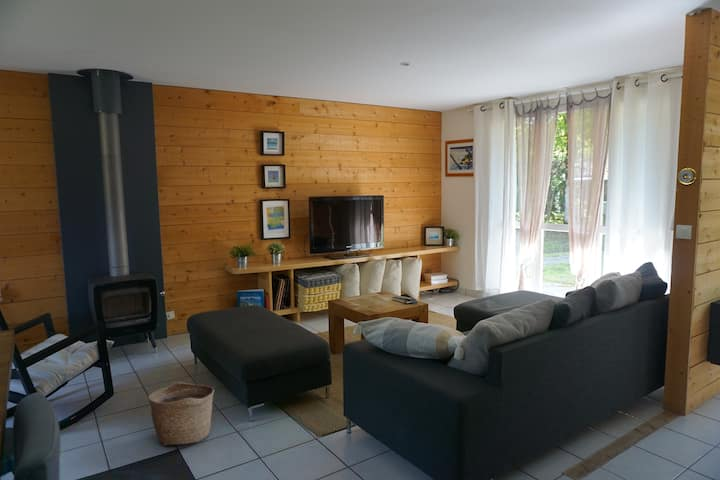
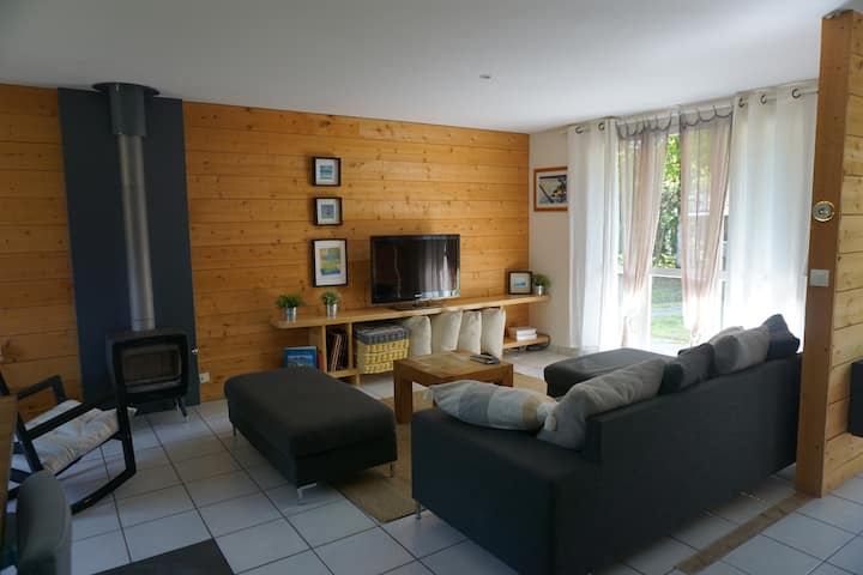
- basket (182, 411)
